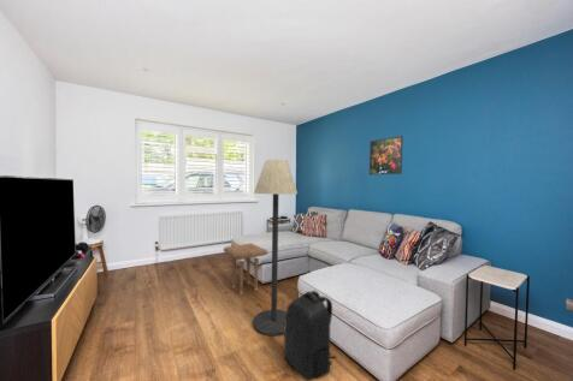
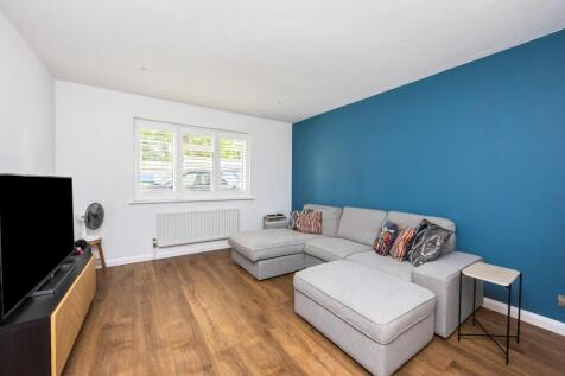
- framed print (384, 156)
- backpack (312, 326)
- floor lamp (274, 242)
- side table (247, 267)
